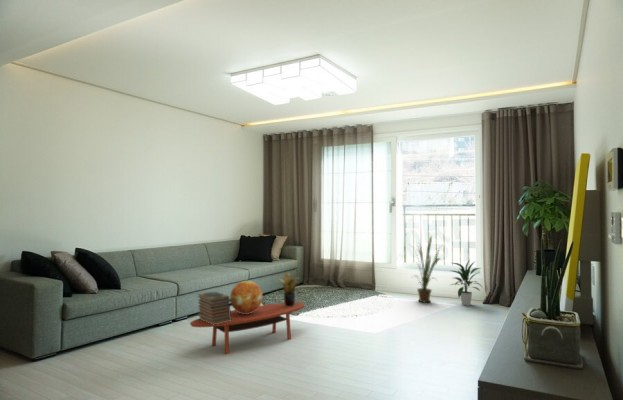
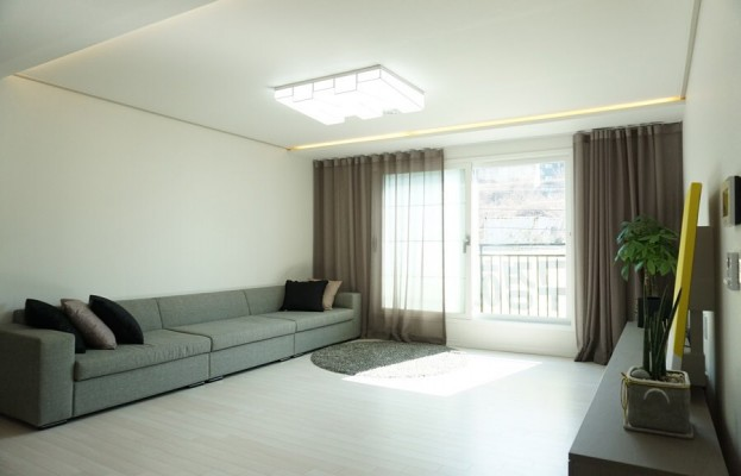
- coffee table (252, 327)
- potted plant (290, 287)
- house plant (423, 268)
- indoor plant (464, 281)
- decorative sphere (246, 297)
- book stack (213, 307)
